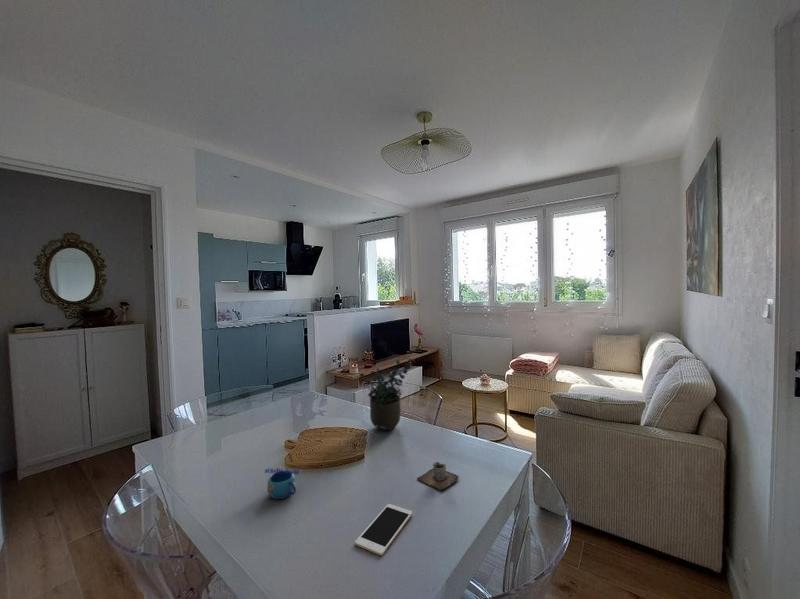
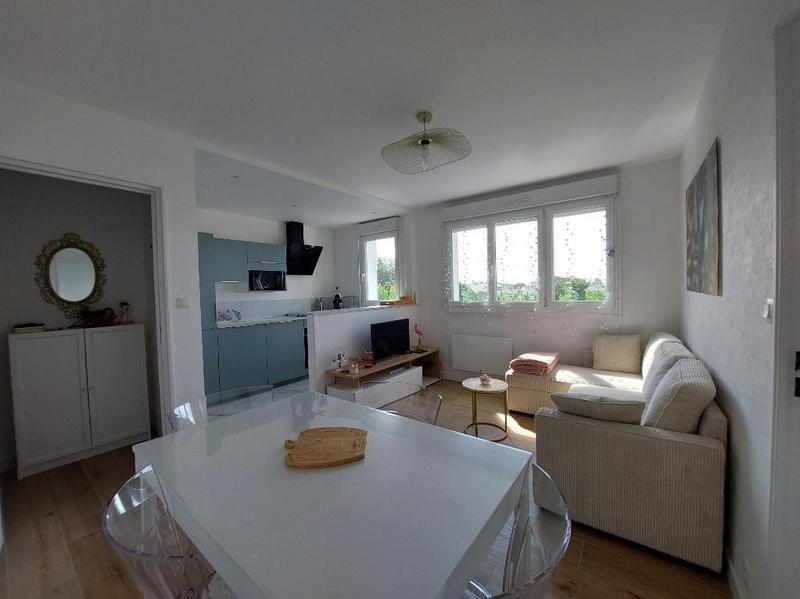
- mug (282, 481)
- cell phone (385, 527)
- cup (438, 471)
- potted plant (388, 390)
